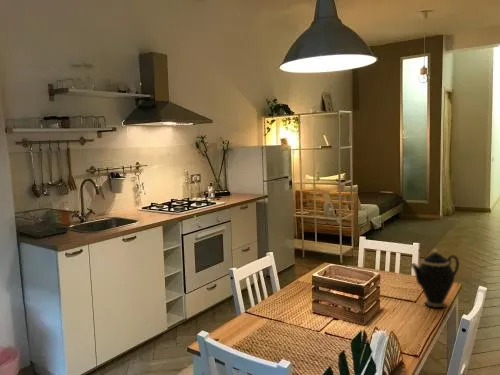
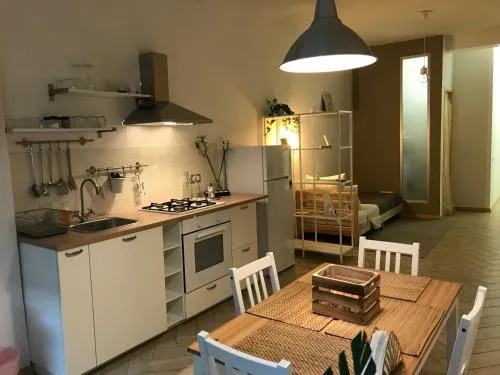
- teapot (434, 276)
